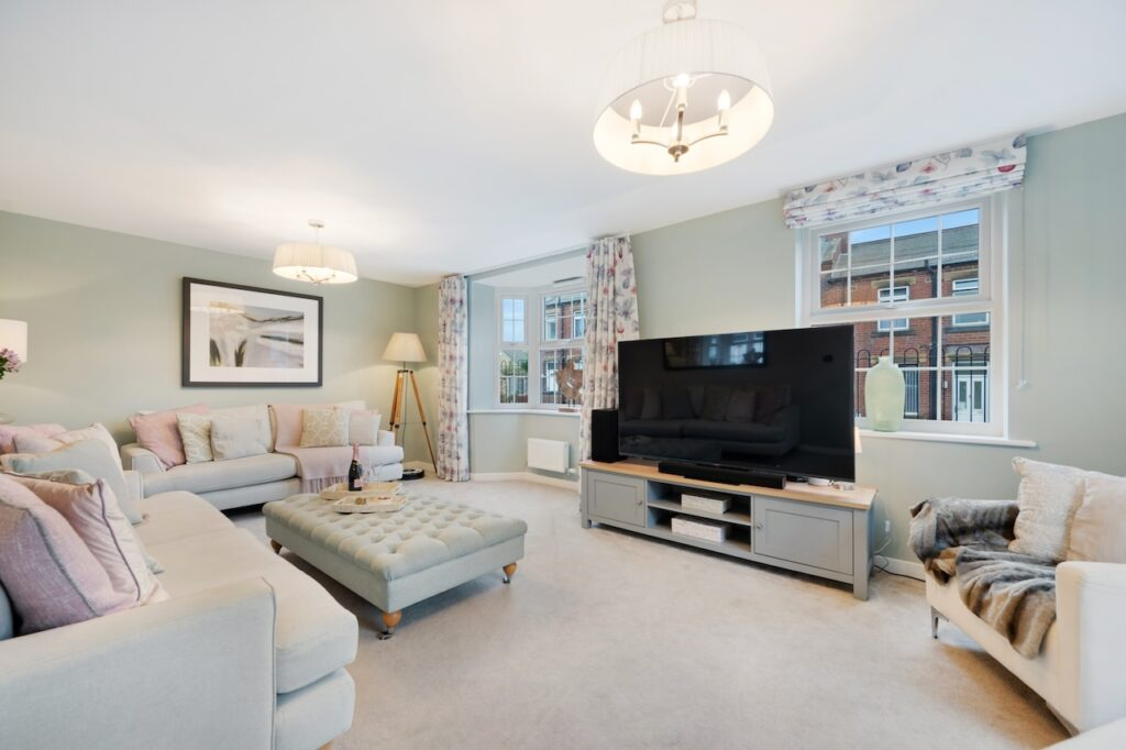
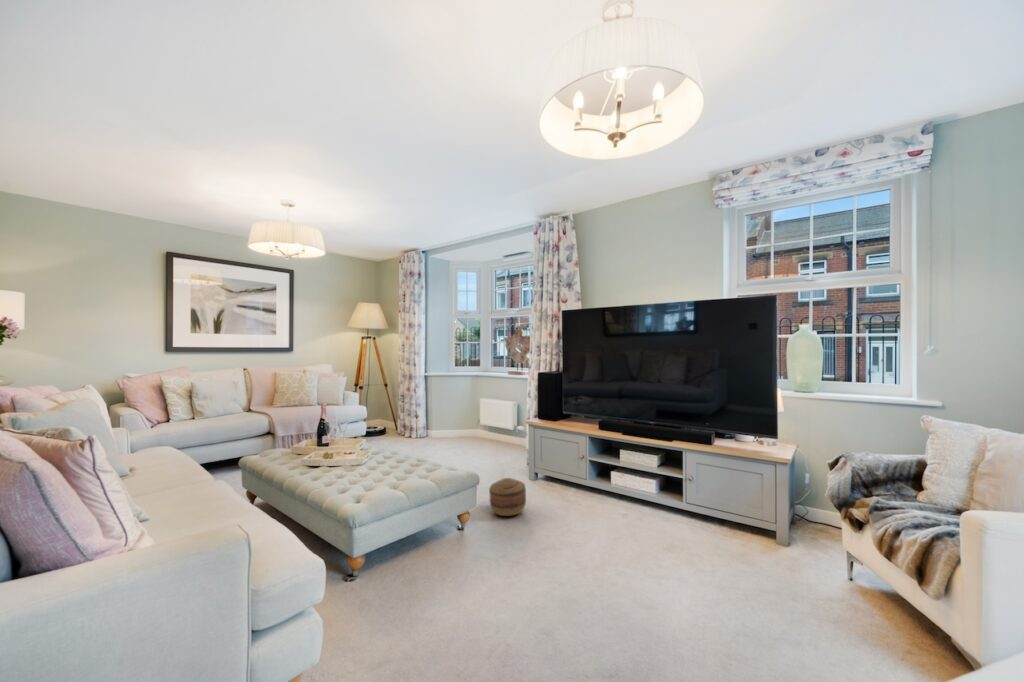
+ basket (507, 496)
